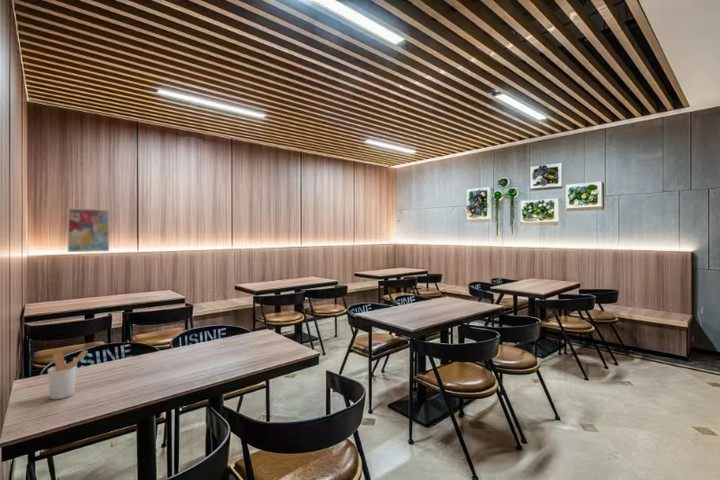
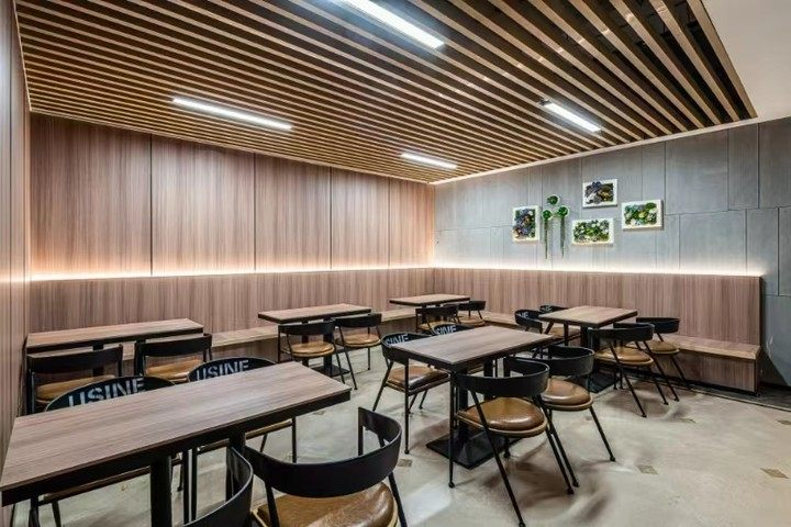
- utensil holder (69, 372)
- wall art (88, 230)
